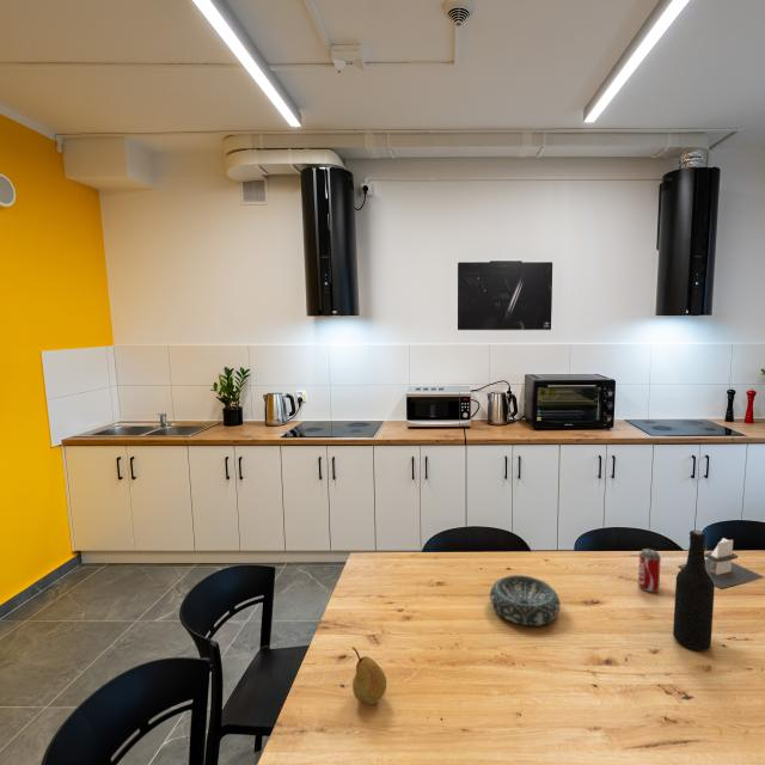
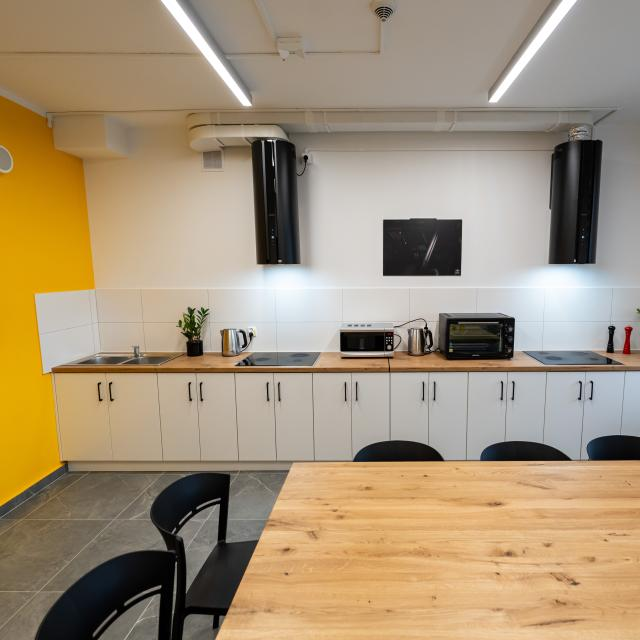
- bottle (694, 587)
- decorative bowl (524, 599)
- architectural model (721, 556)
- beverage can (649, 570)
- fruit (367, 677)
